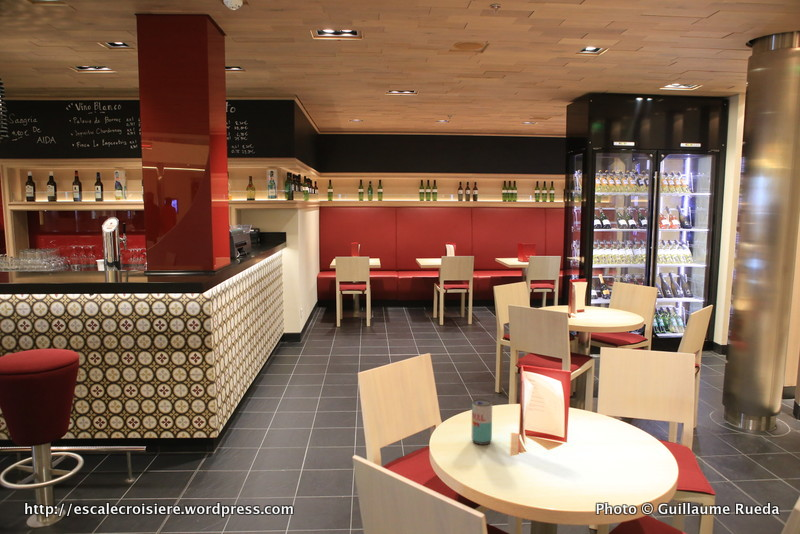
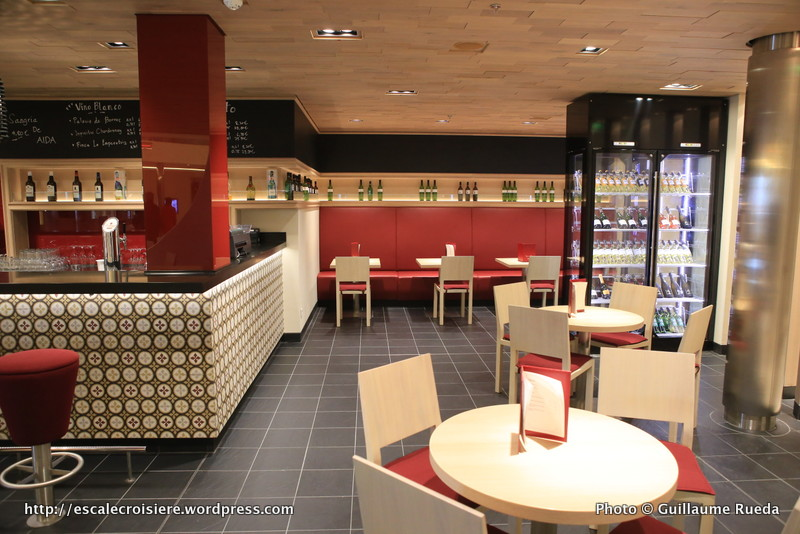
- beverage can (481, 421)
